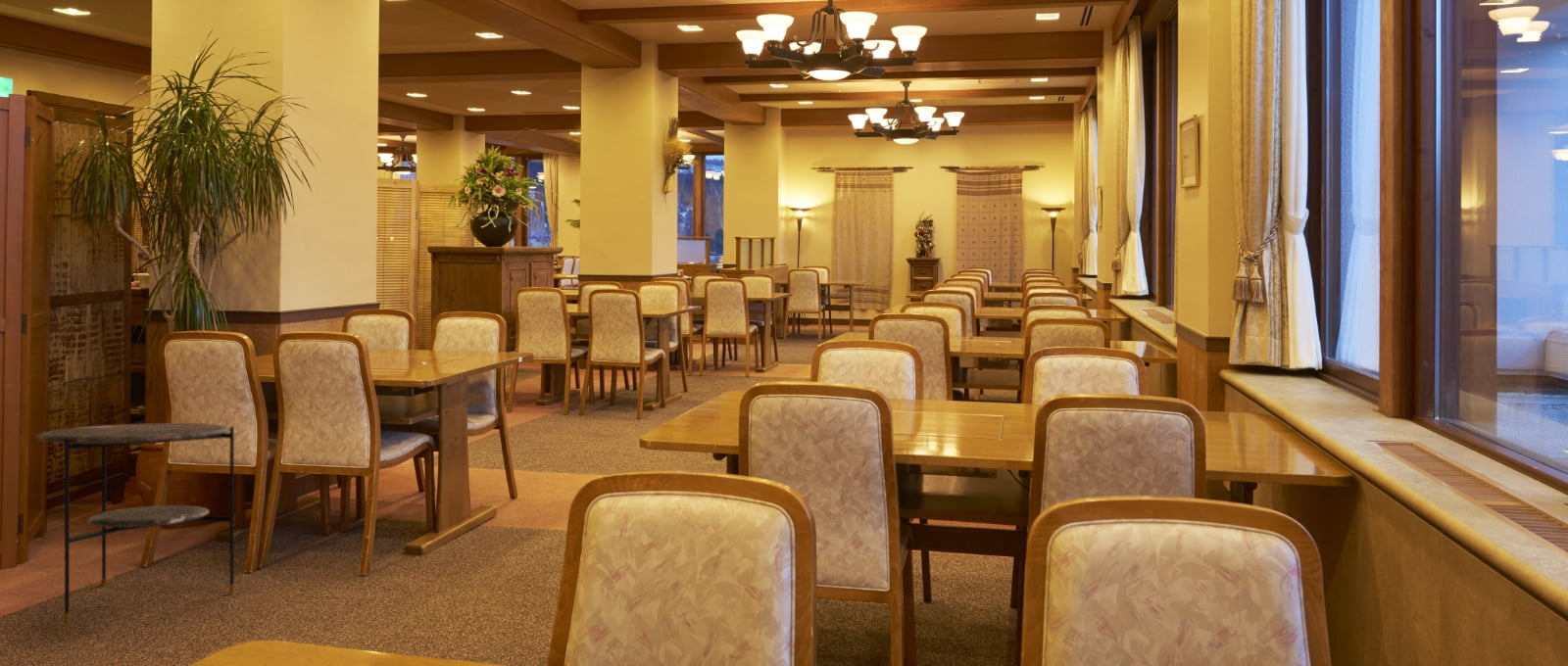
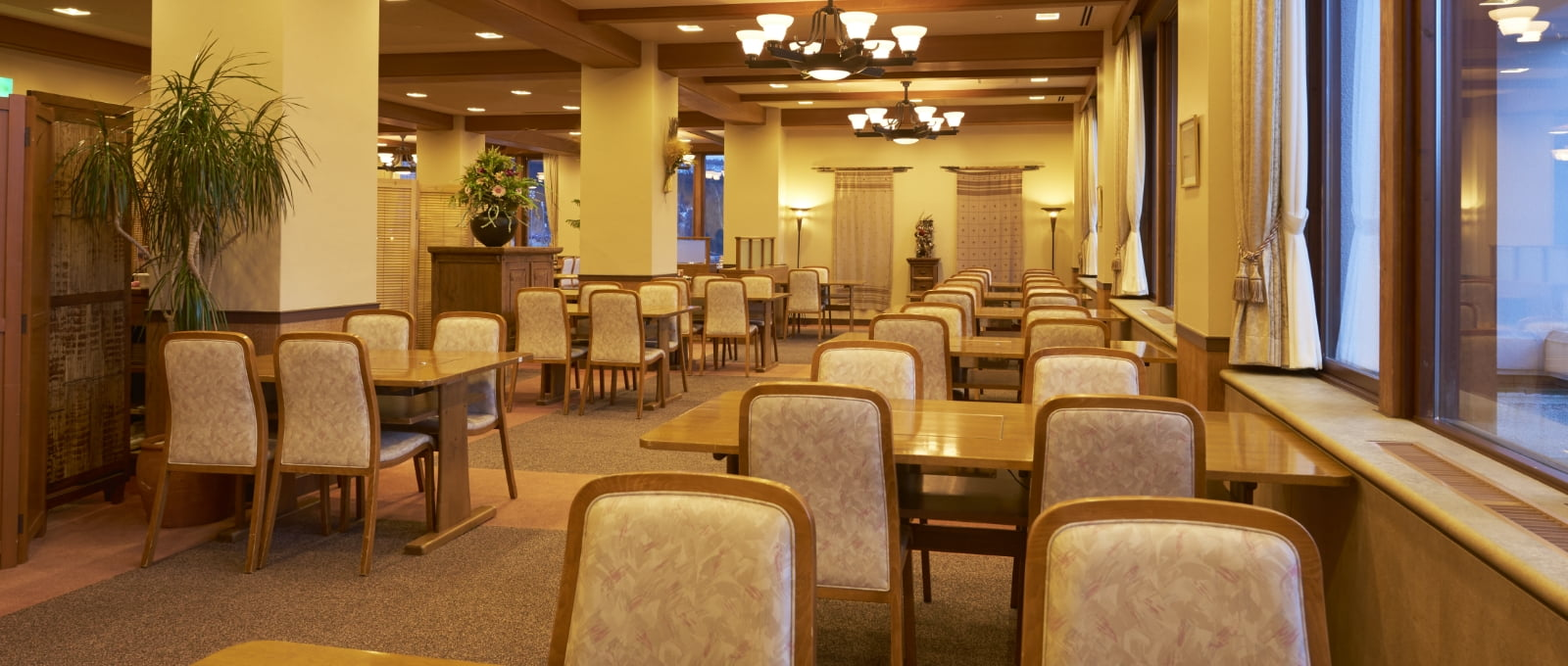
- side table (134, 515)
